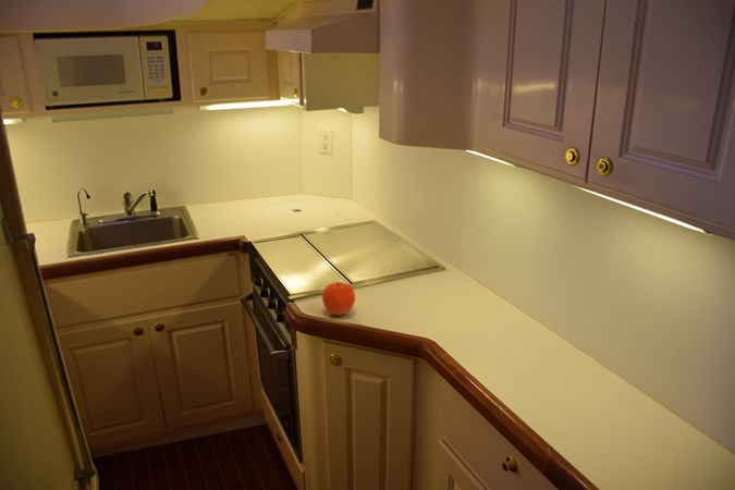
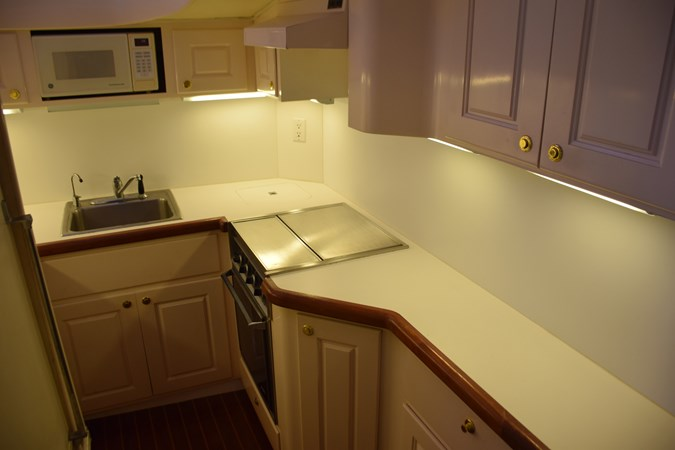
- fruit (339, 298)
